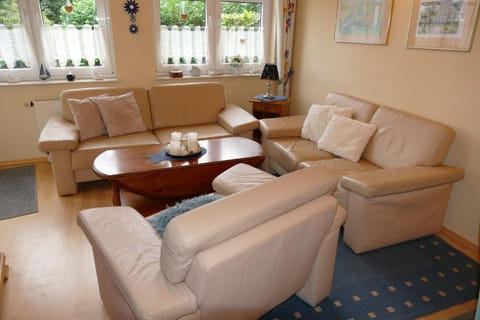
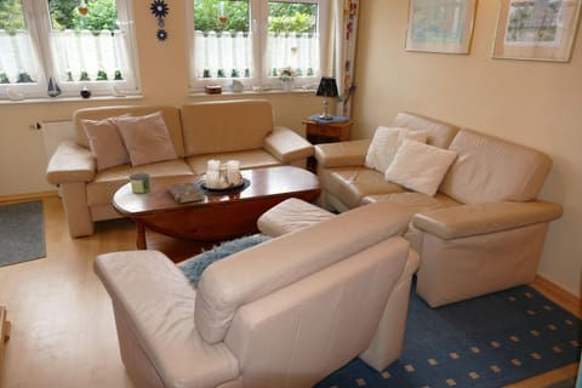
+ candle (139, 183)
+ book (184, 192)
